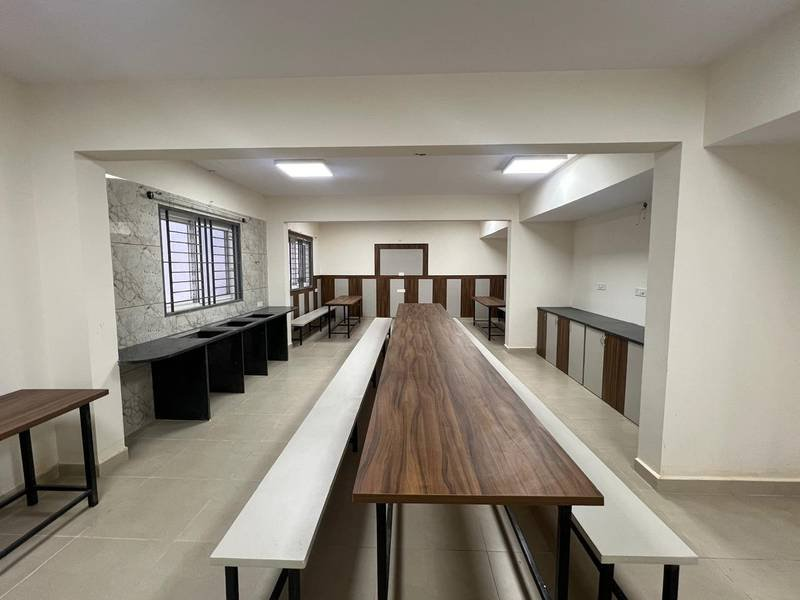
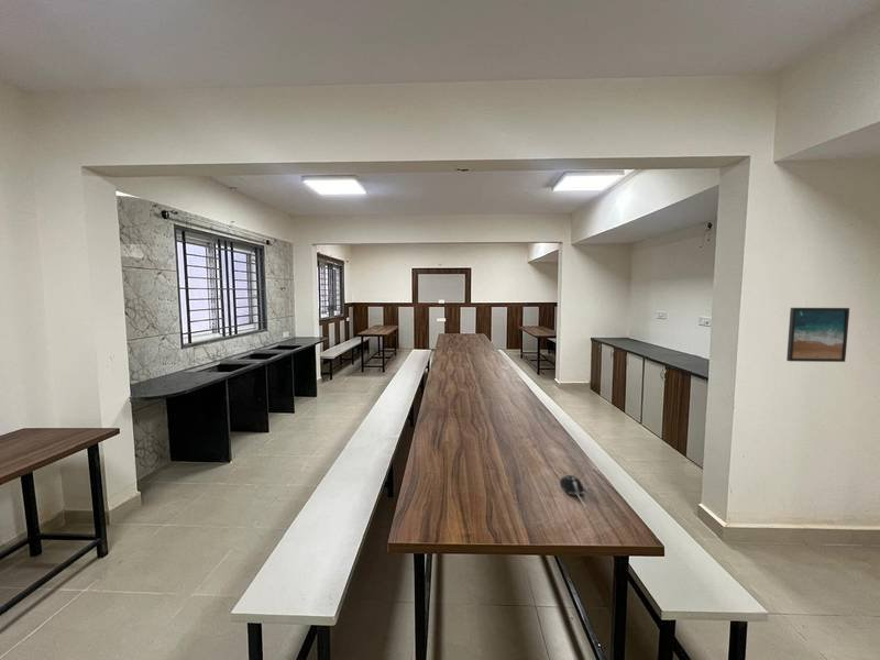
+ computer mouse (574, 487)
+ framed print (817, 334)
